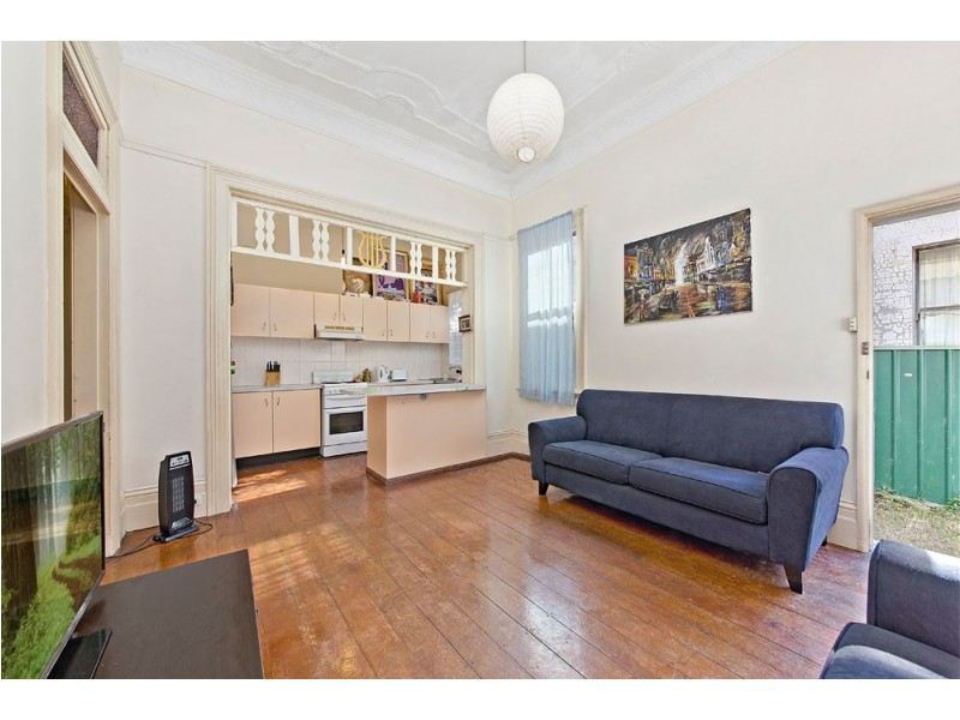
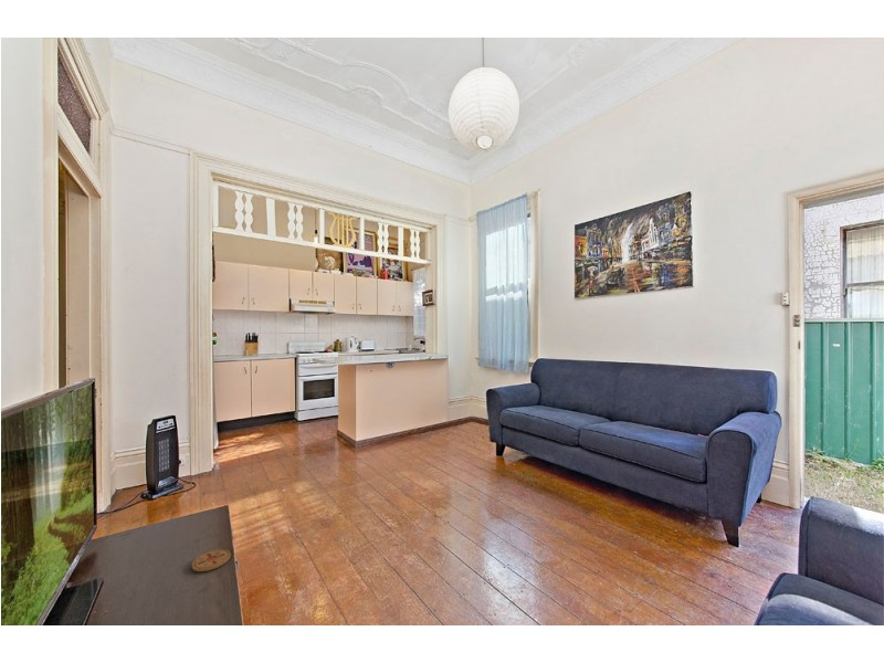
+ coaster (211, 559)
